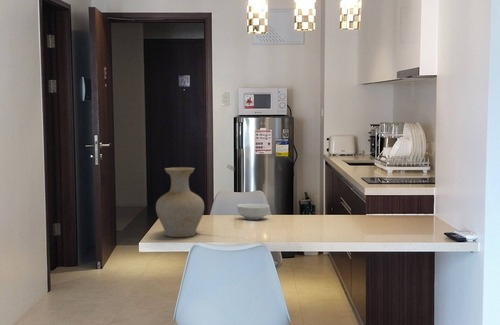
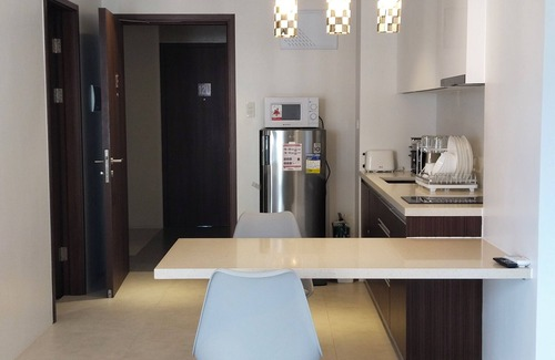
- vase (180, 201)
- cereal bowl (253, 212)
